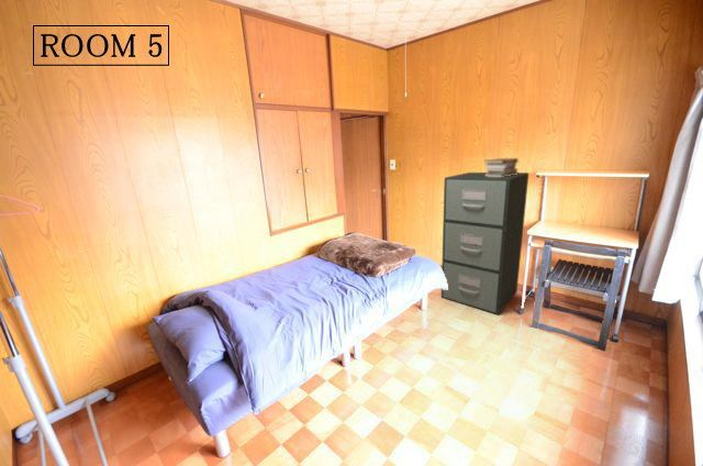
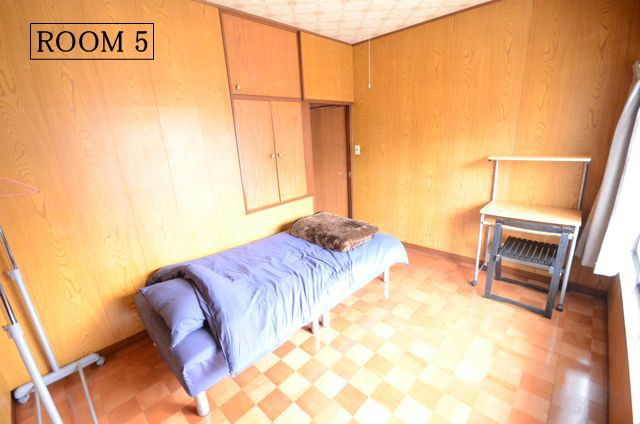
- book stack (500, 167)
- filing cabinet (481, 238)
